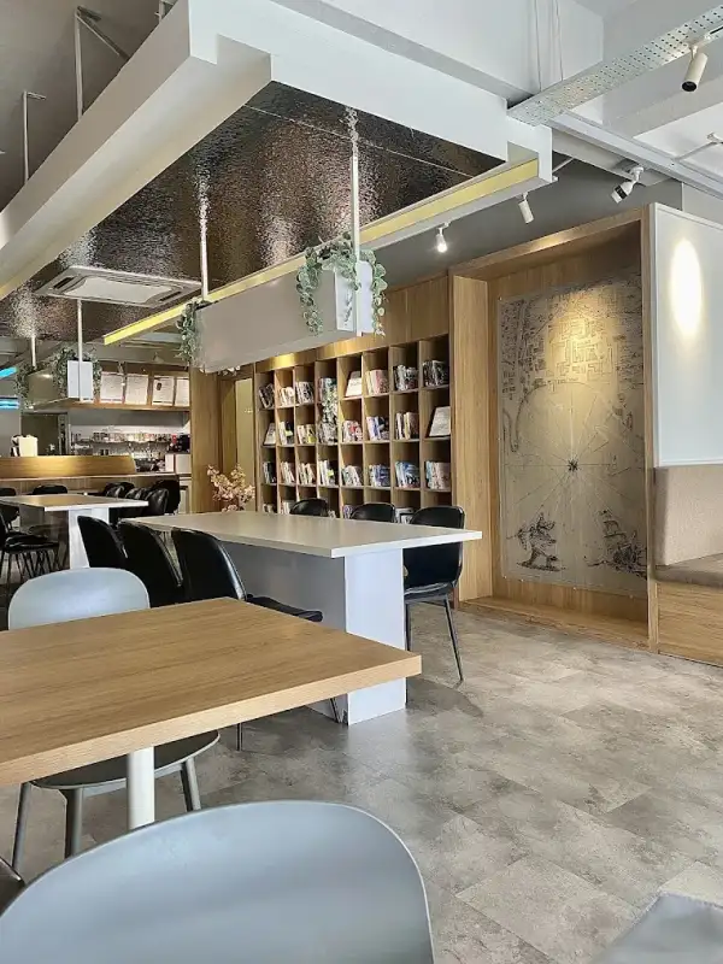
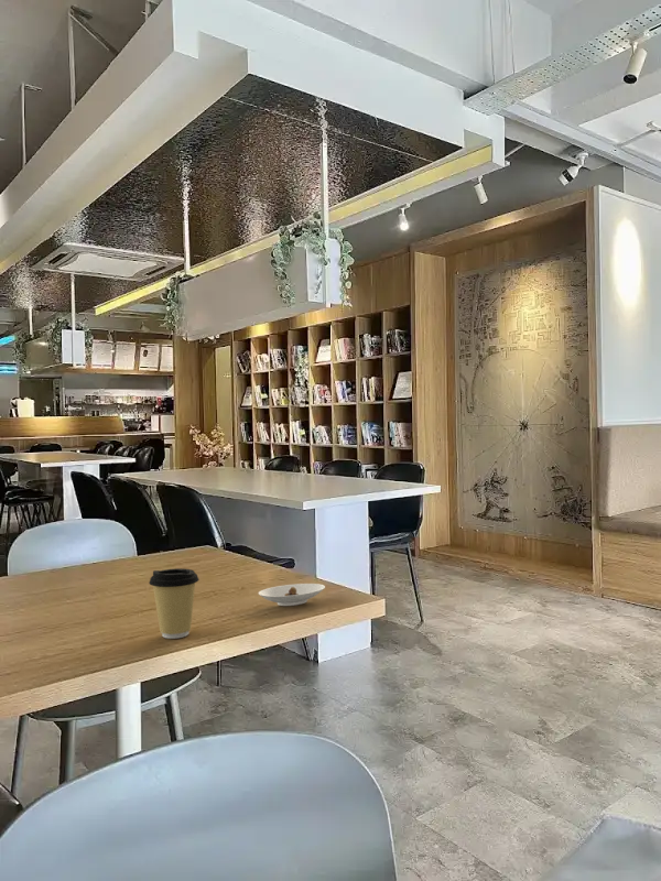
+ saucer (292, 594)
+ coffee cup (174, 601)
